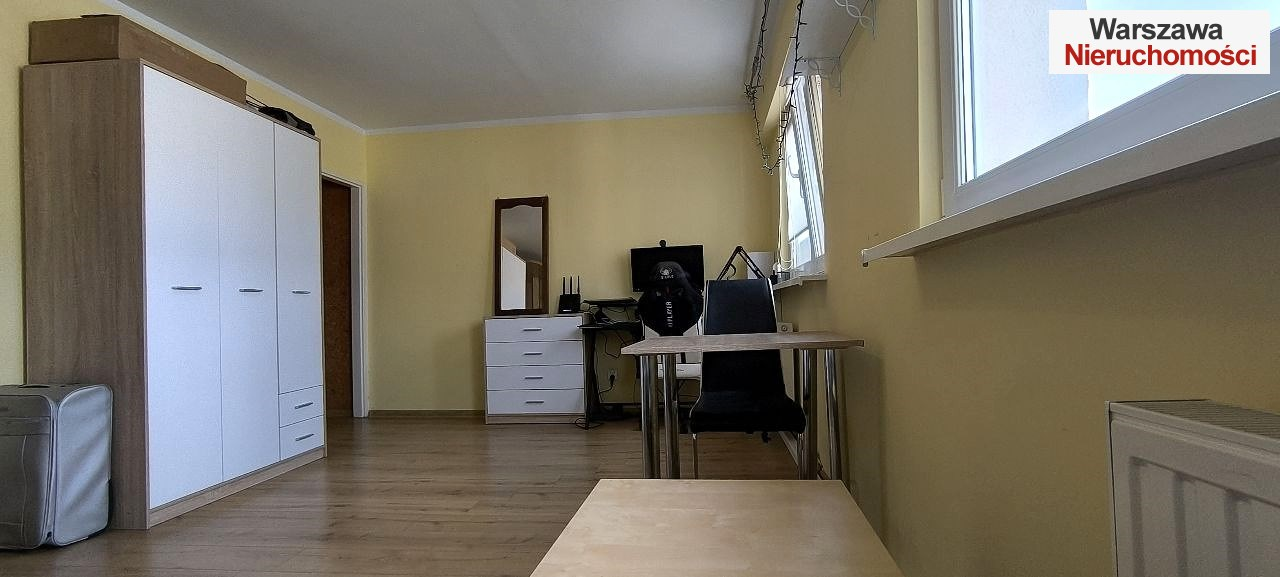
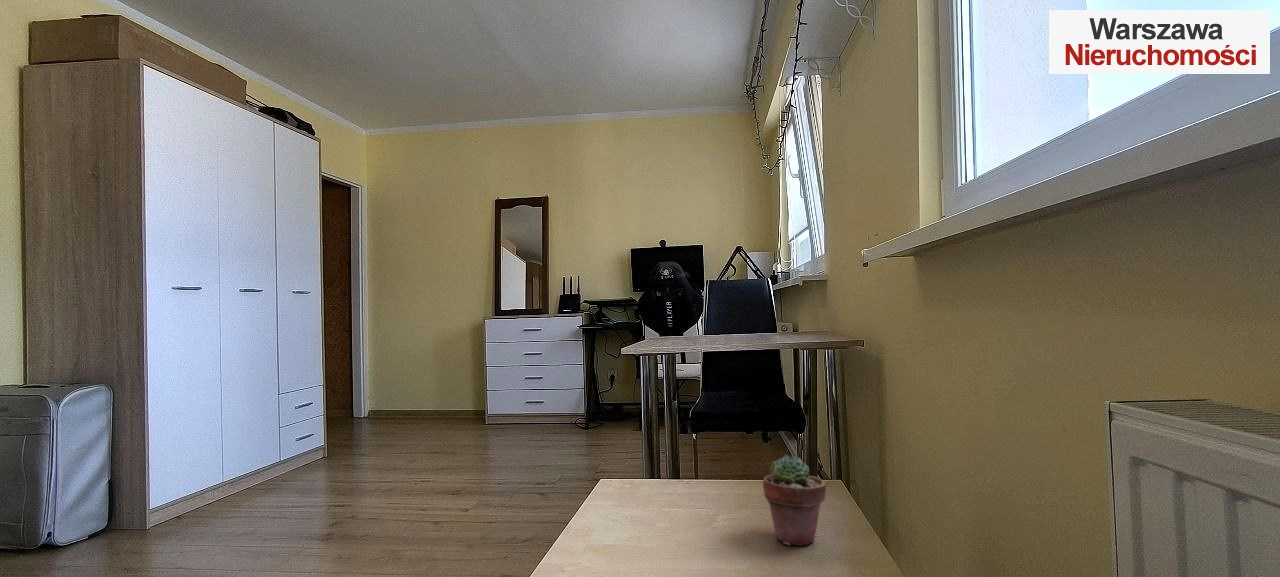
+ potted succulent (794, 496)
